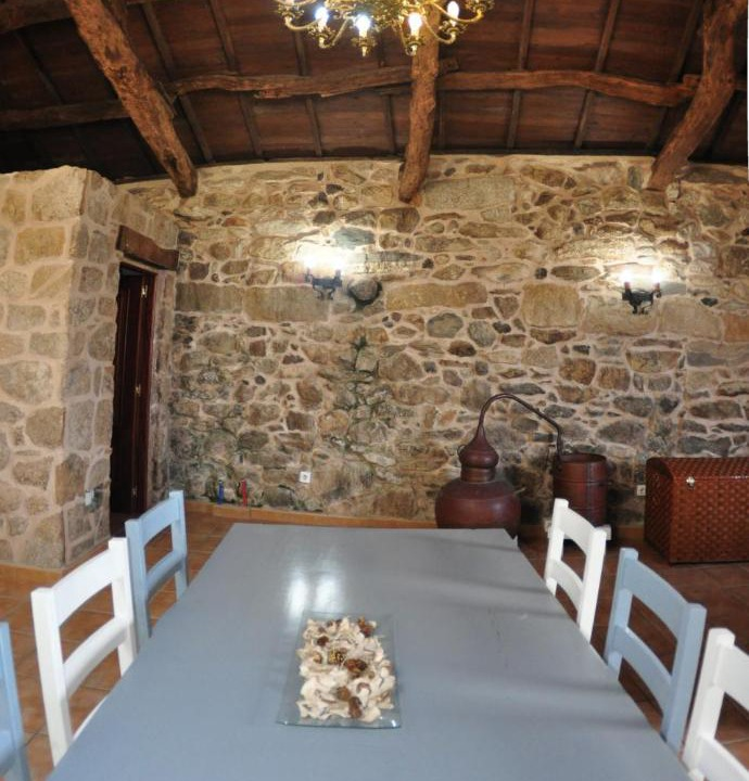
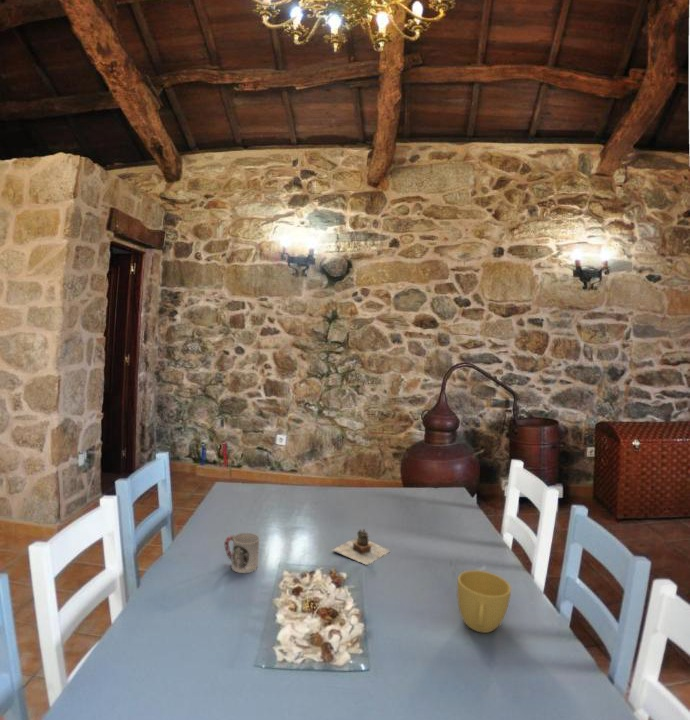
+ cup (481, 606)
+ cup (240, 551)
+ teapot (362, 539)
